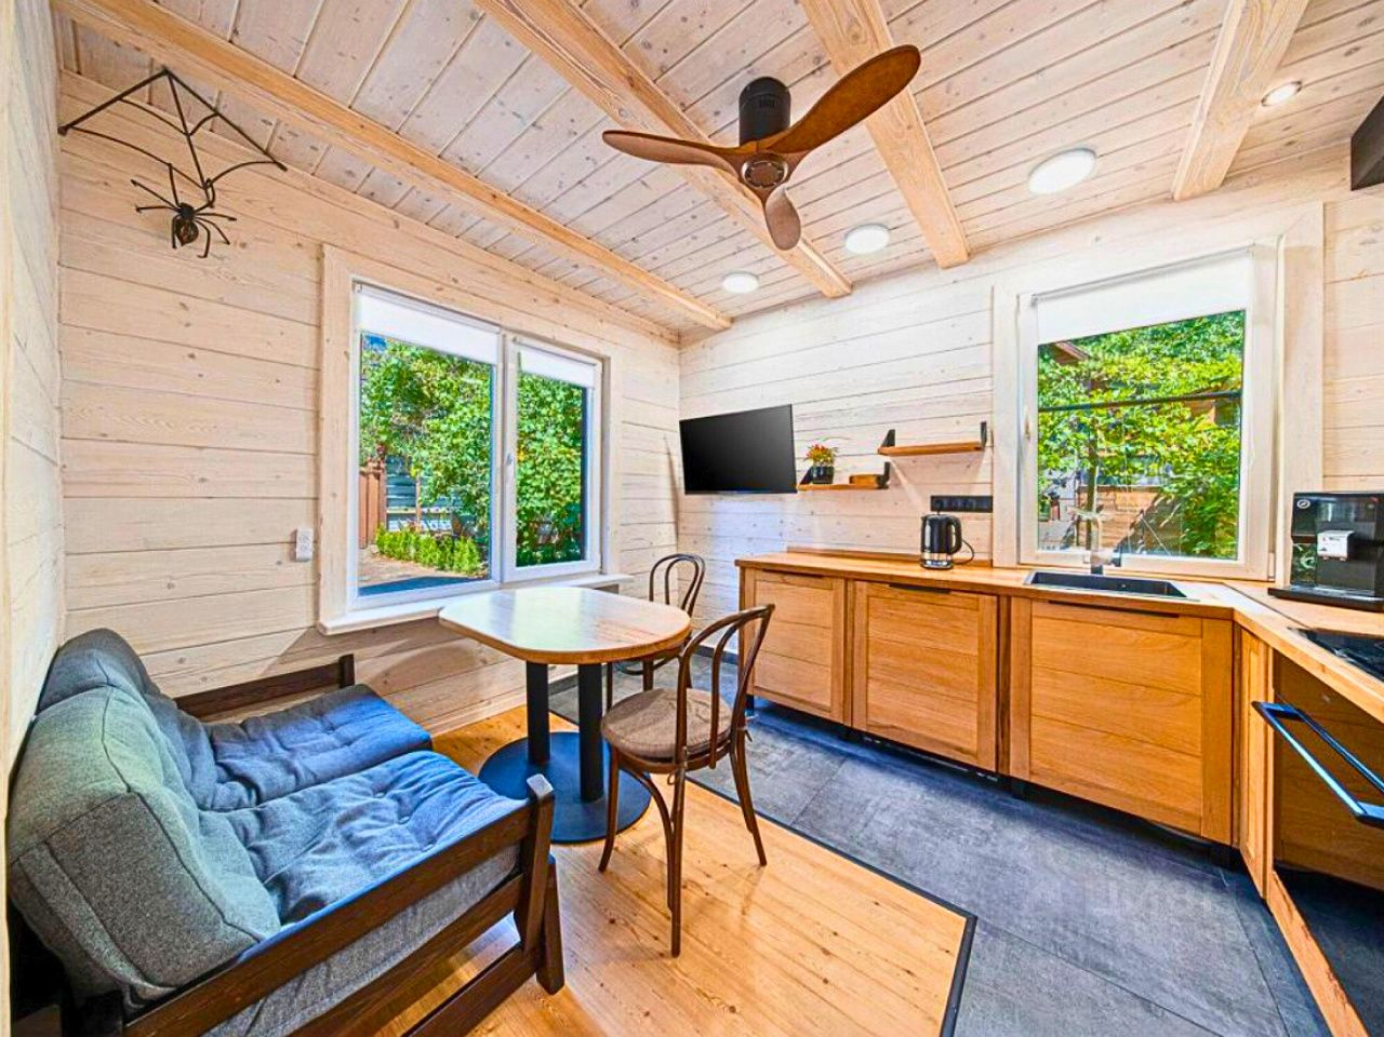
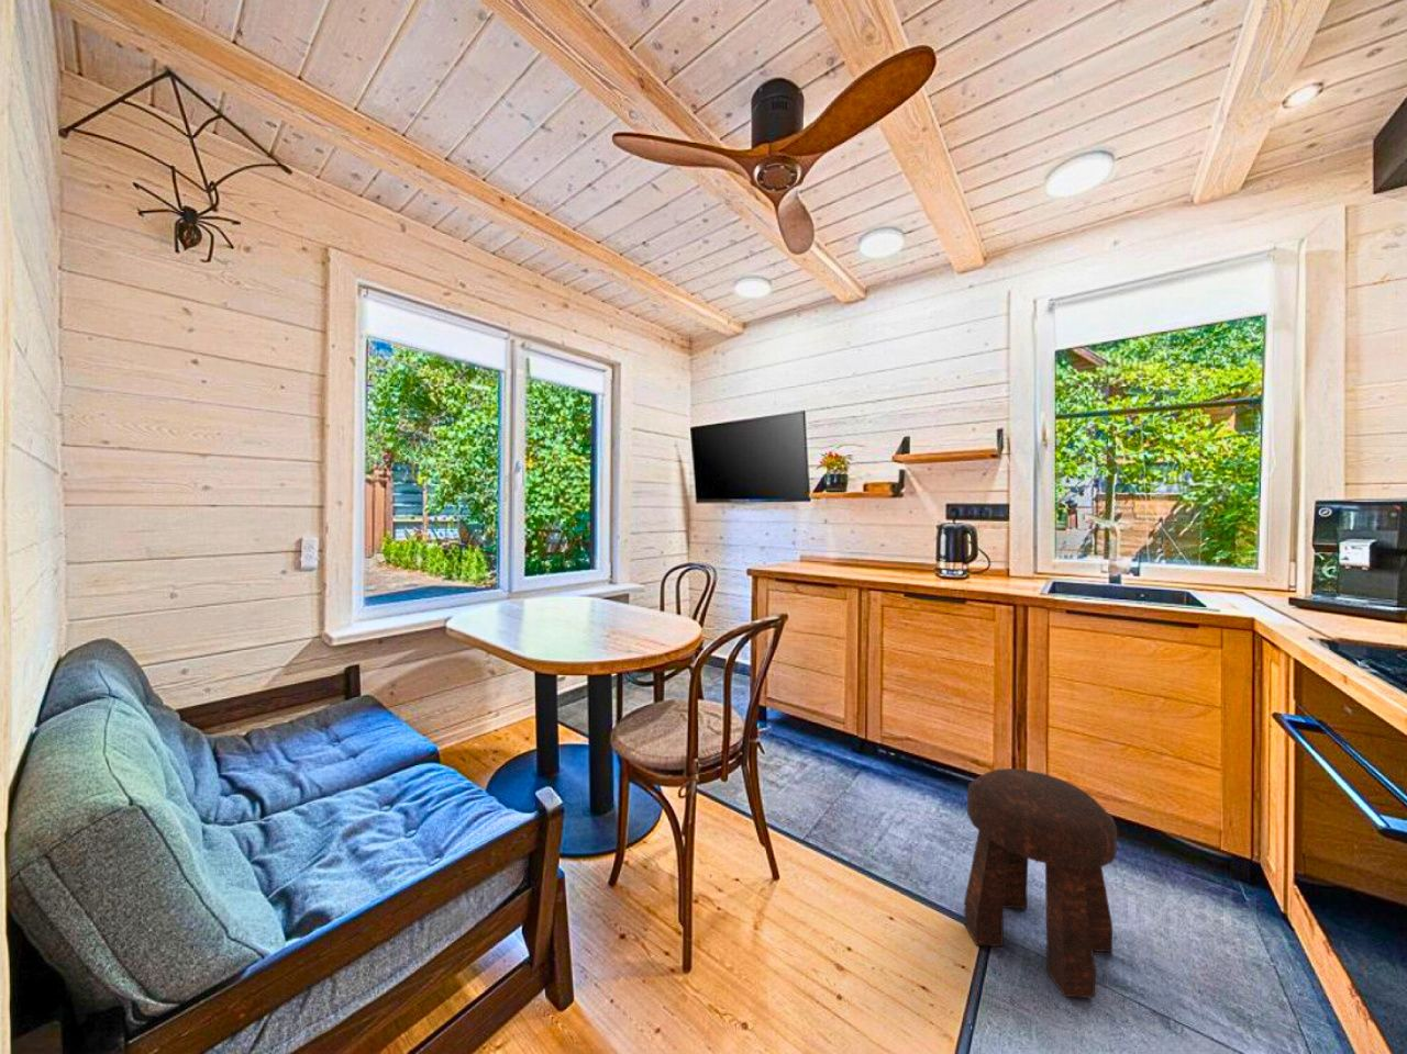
+ stool (1038, 860)
